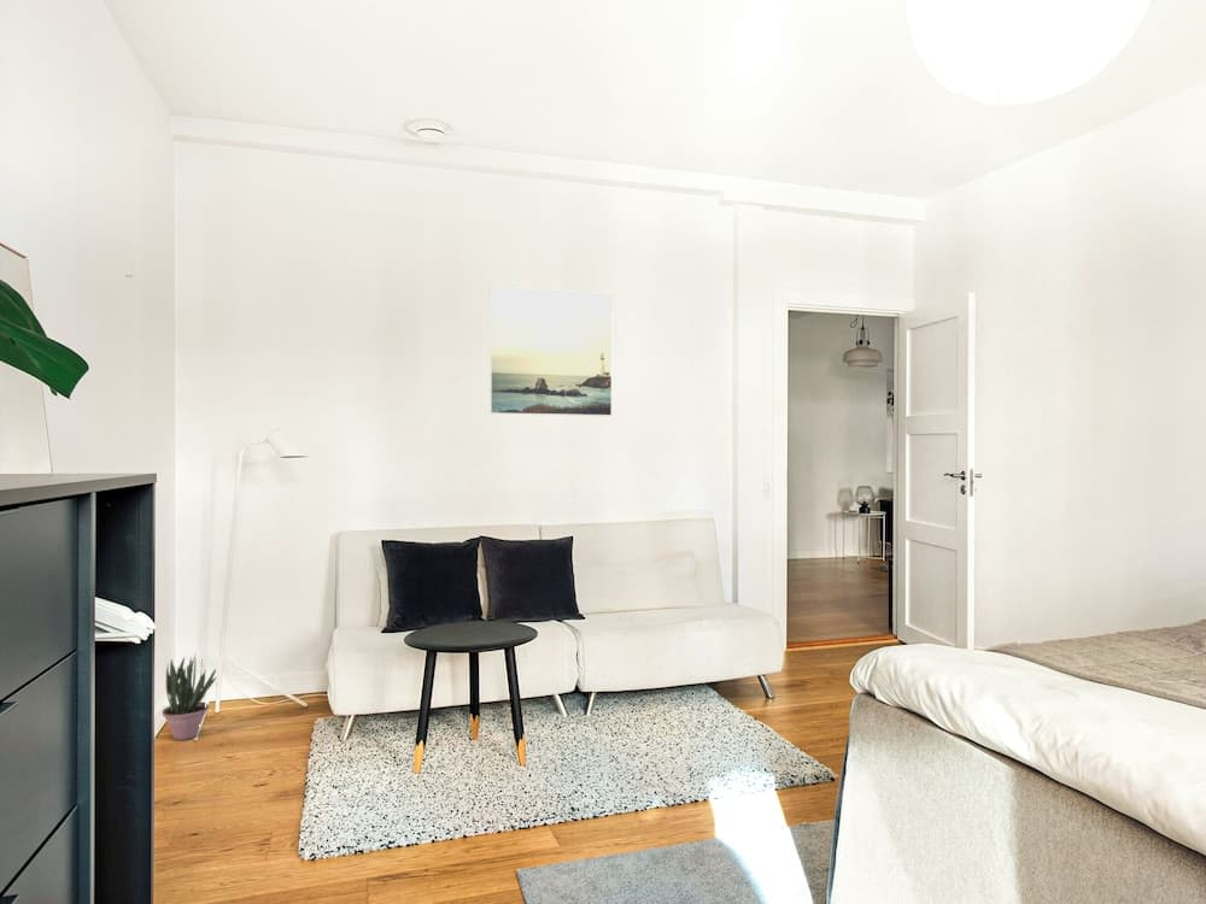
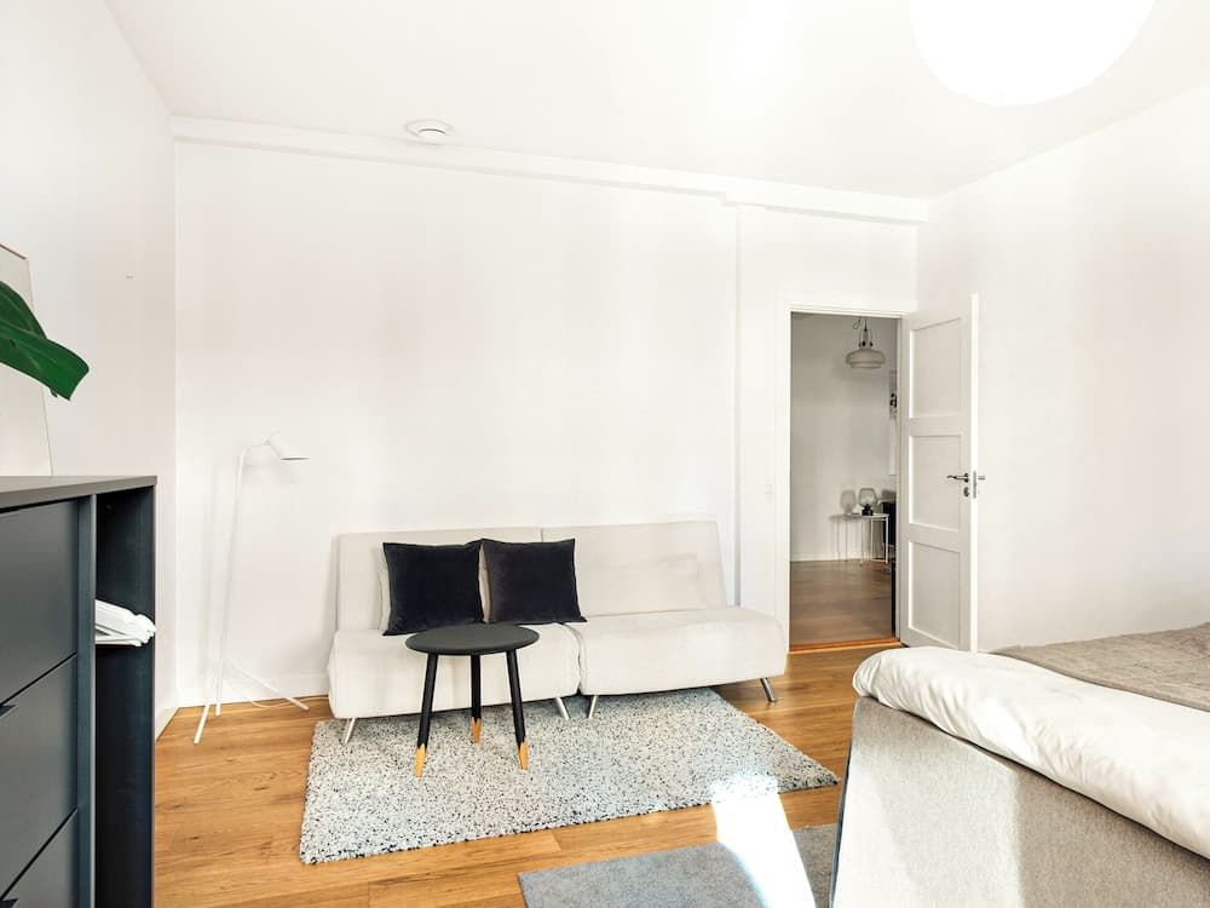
- potted plant (189, 694)
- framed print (551, 352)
